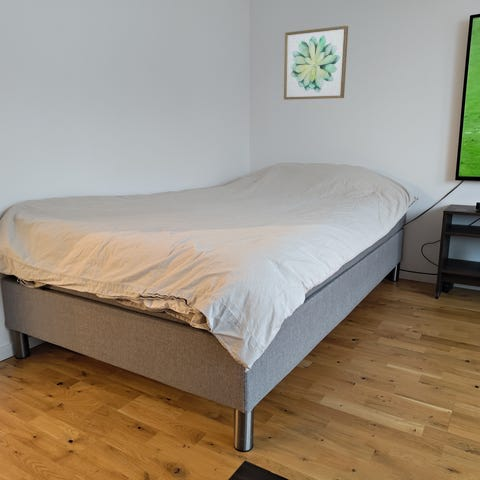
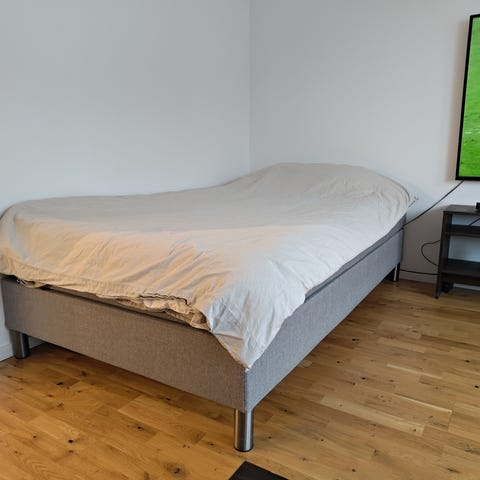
- wall art (314, 64)
